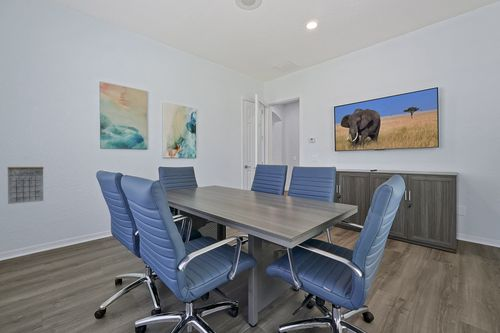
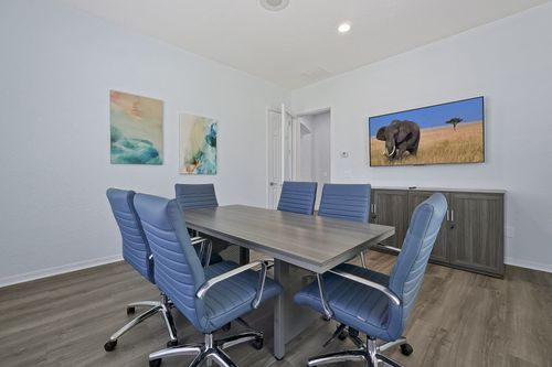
- calendar (26, 180)
